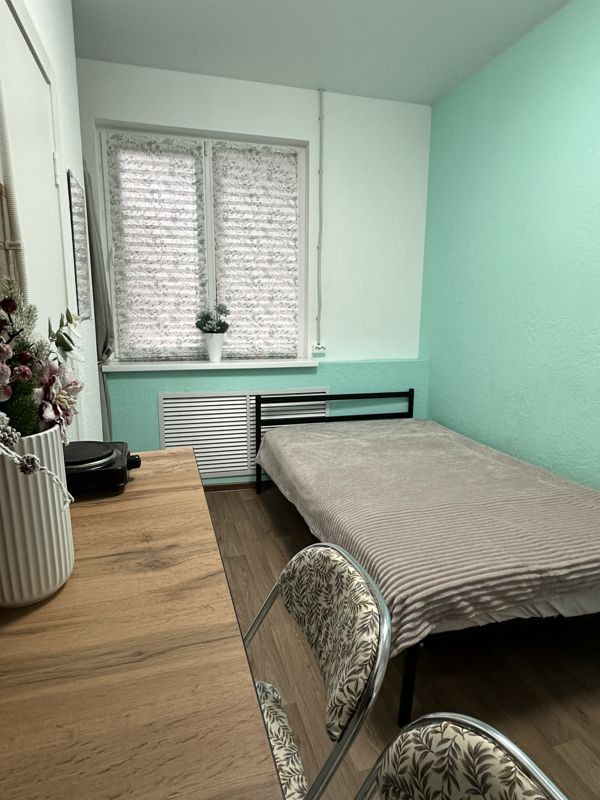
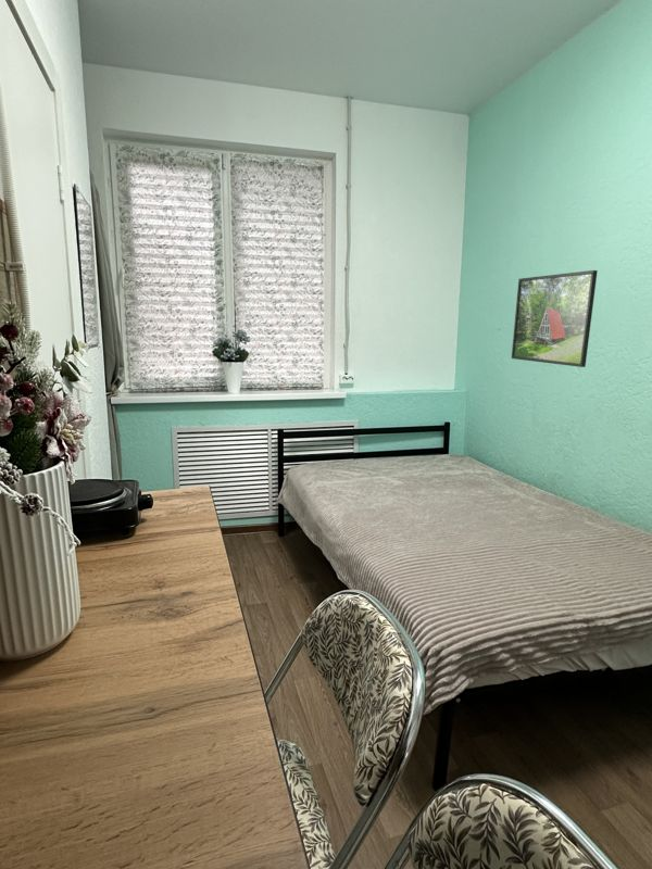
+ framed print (549, 319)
